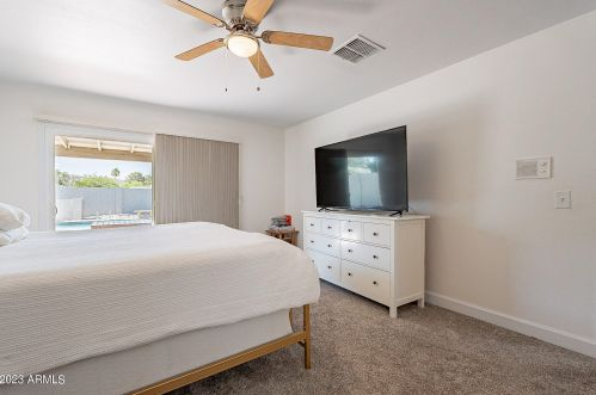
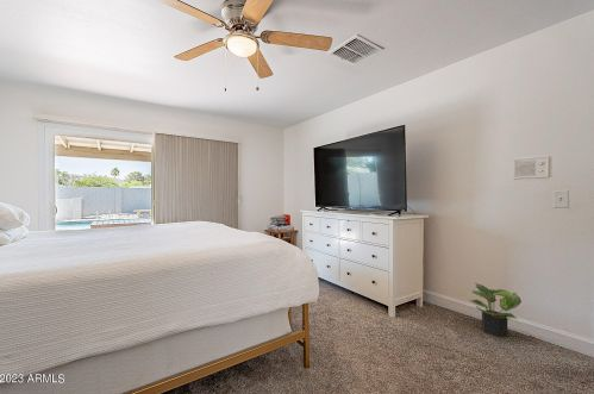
+ potted plant (489, 306)
